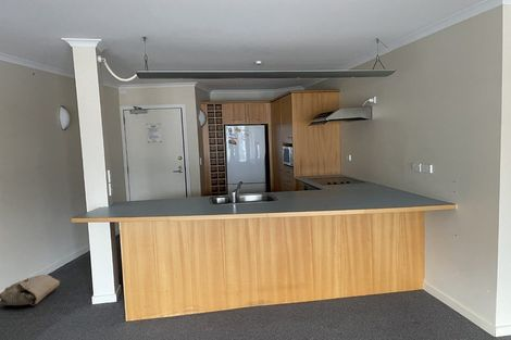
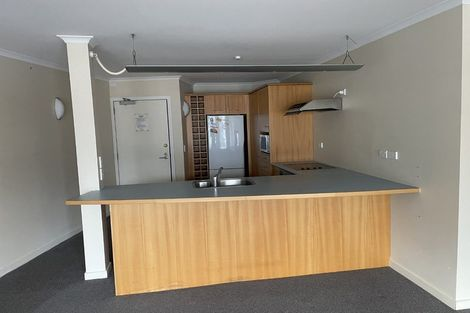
- bag (28, 287)
